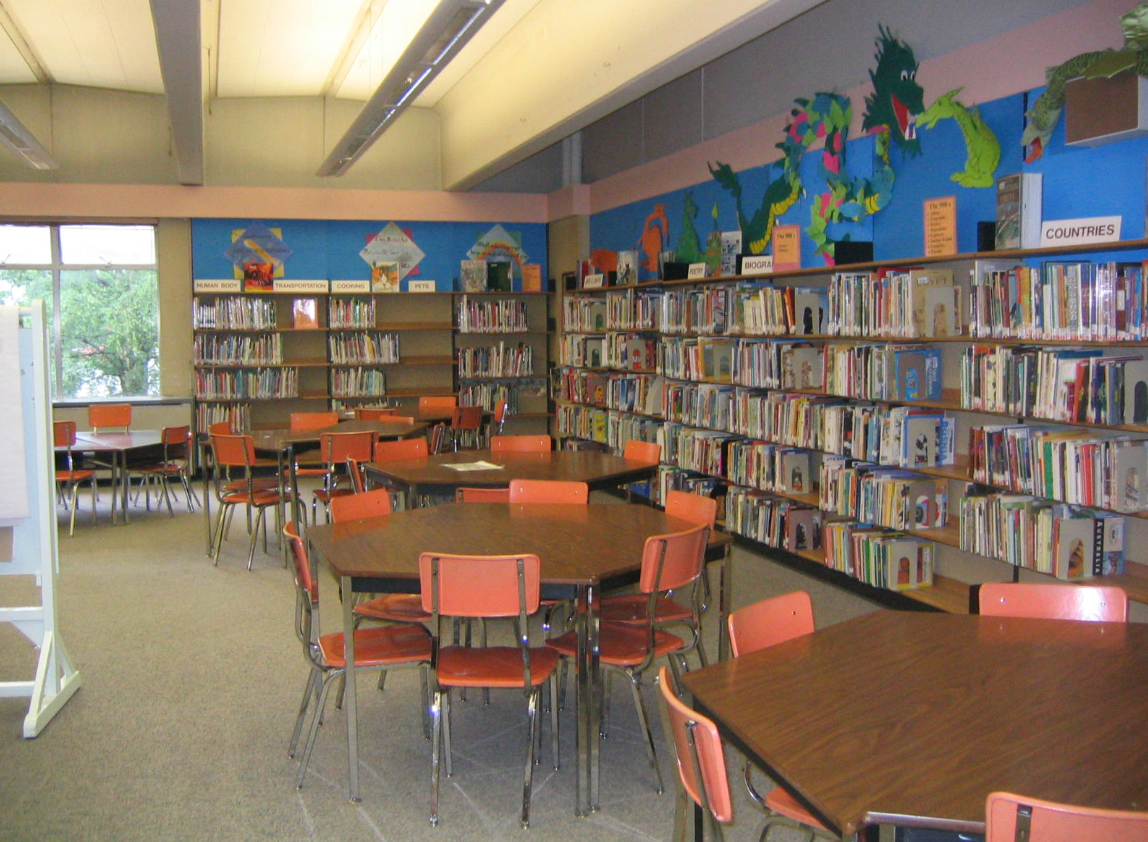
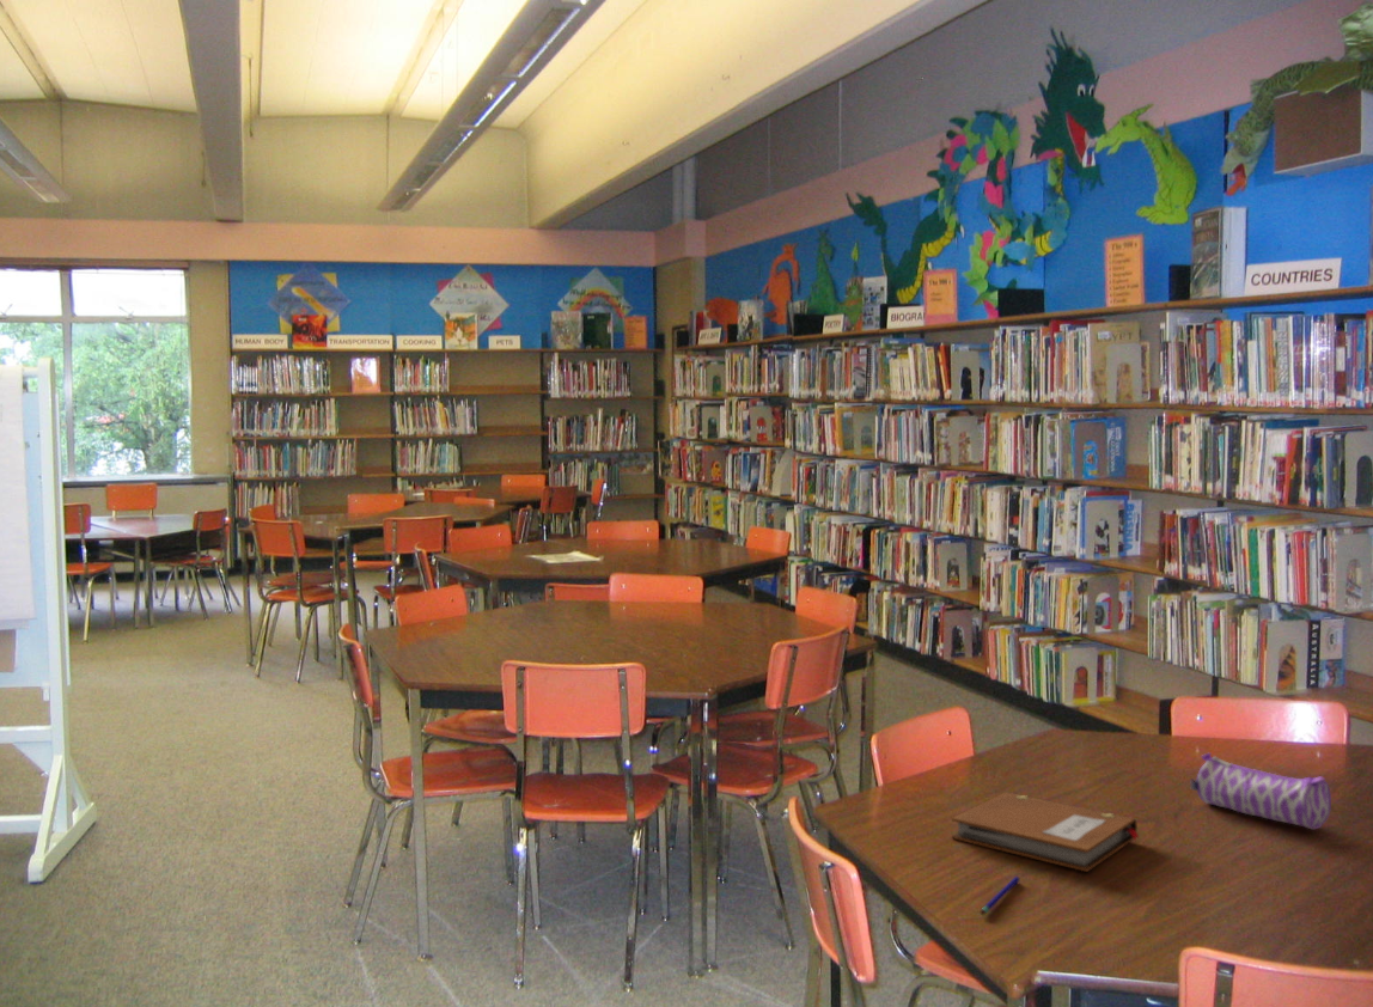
+ pencil case (1261, 789)
+ notebook (1048, 828)
+ pen (1000, 895)
